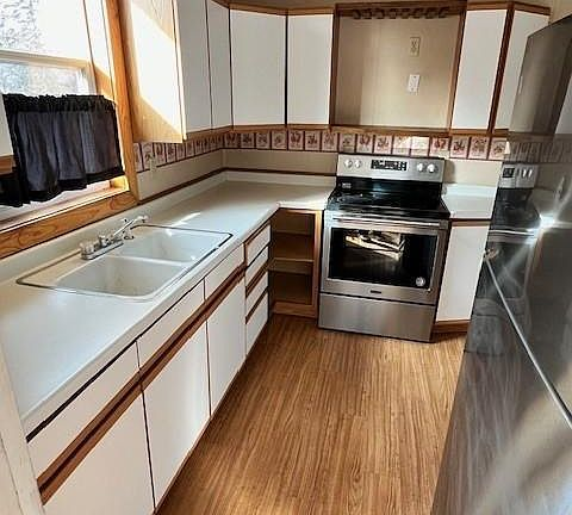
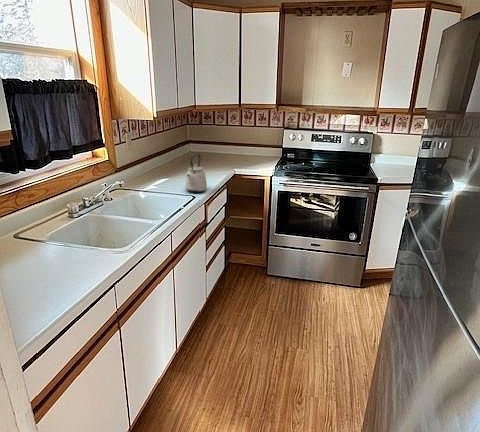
+ kettle (194, 173)
